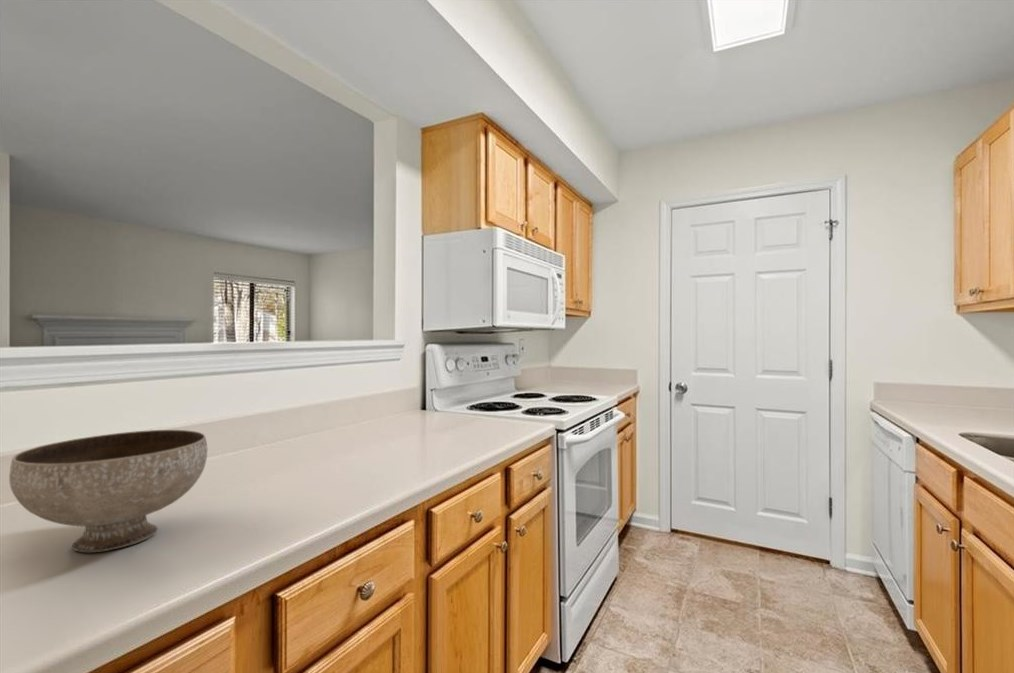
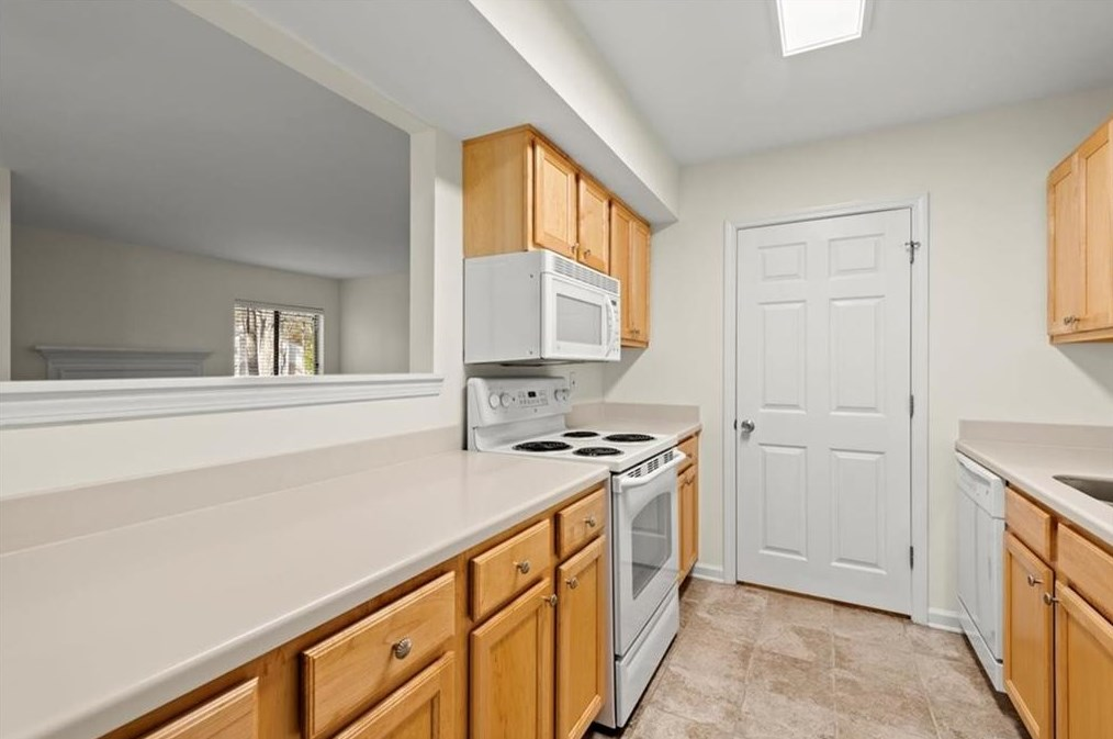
- bowl (118, 490)
